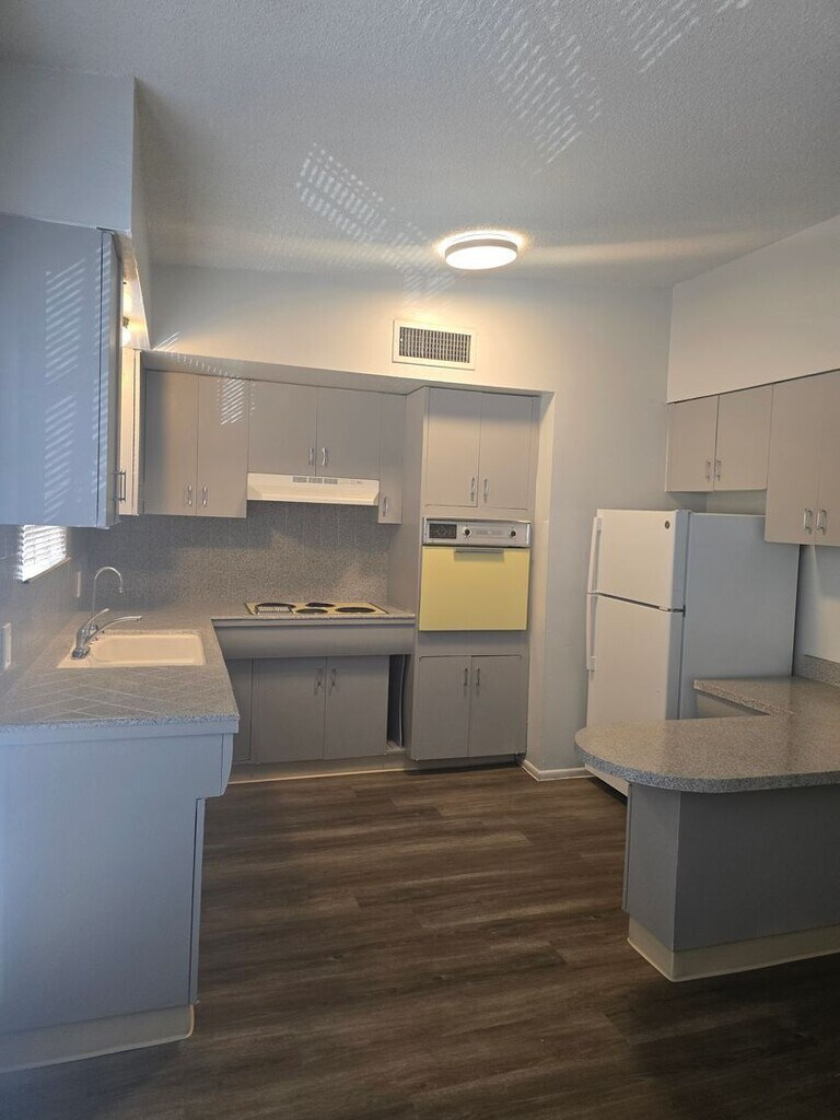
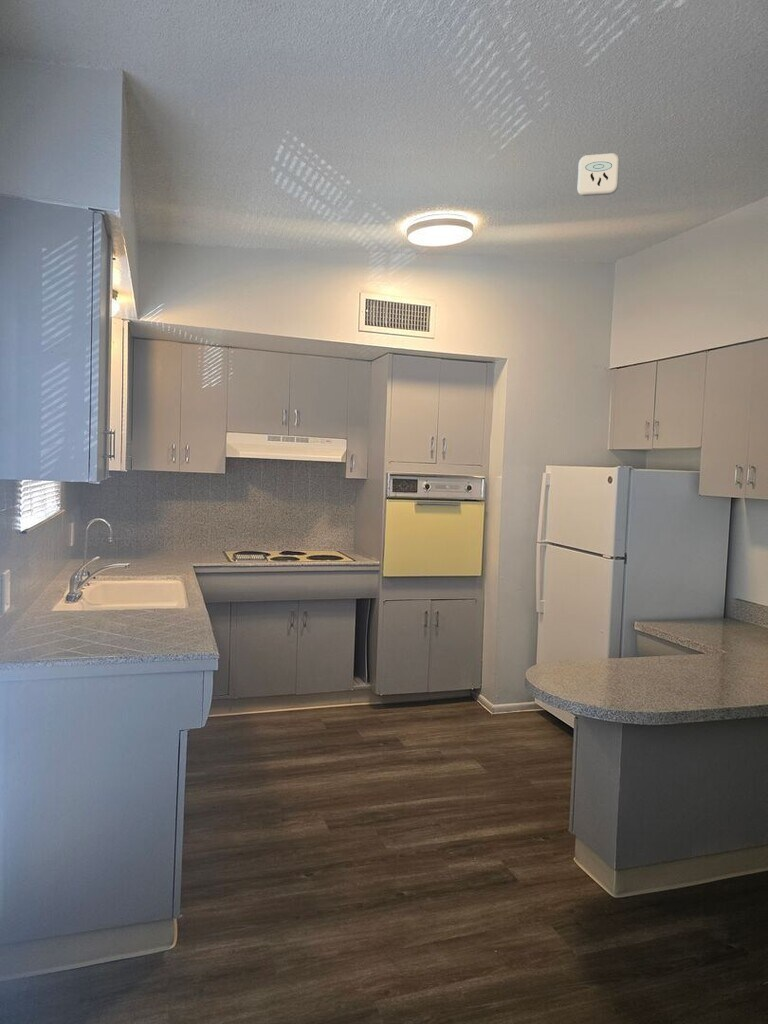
+ smoke detector (598, 174)
